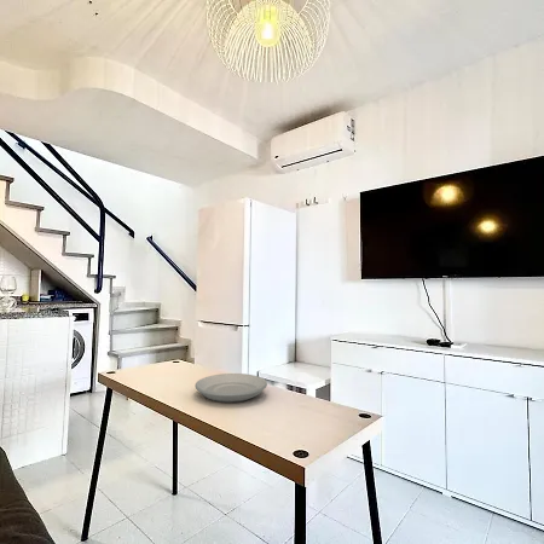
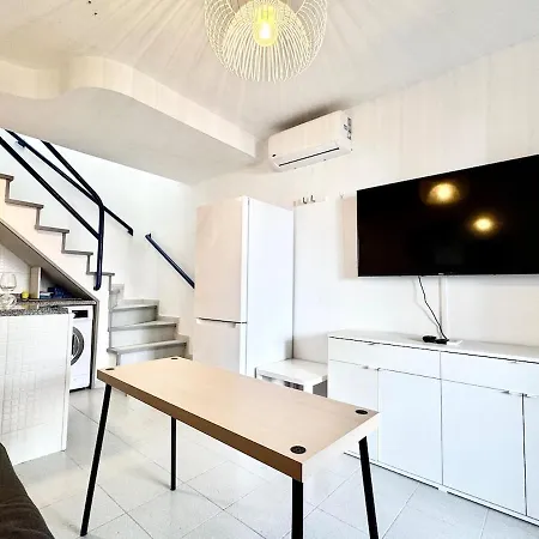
- plate (231, 388)
